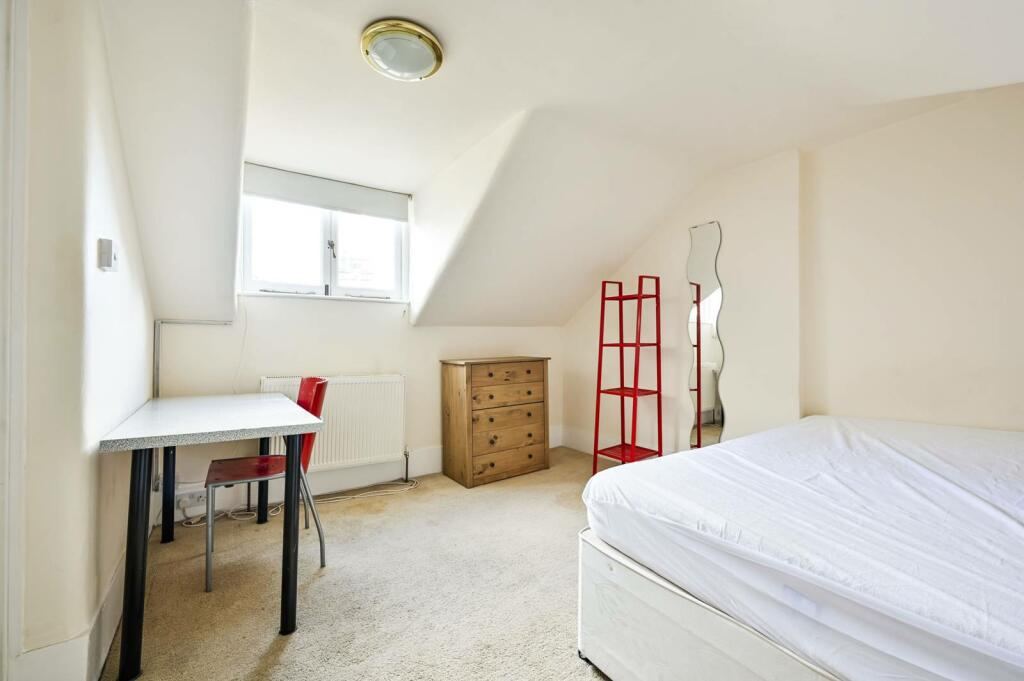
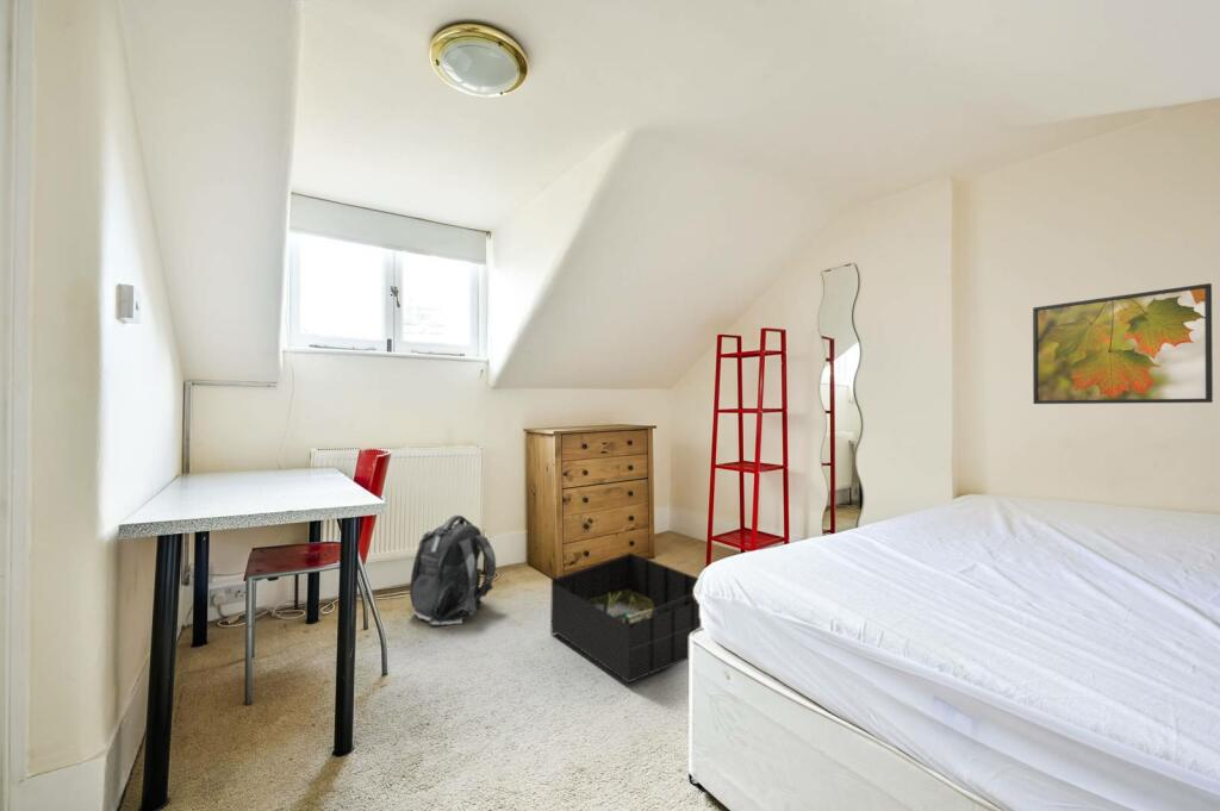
+ backpack (452, 563)
+ storage bin (629, 609)
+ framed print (1113, 349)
